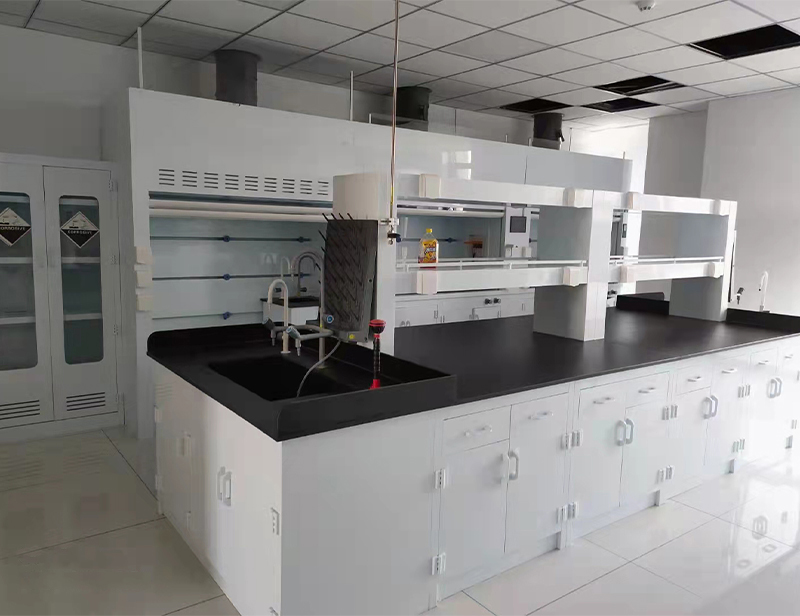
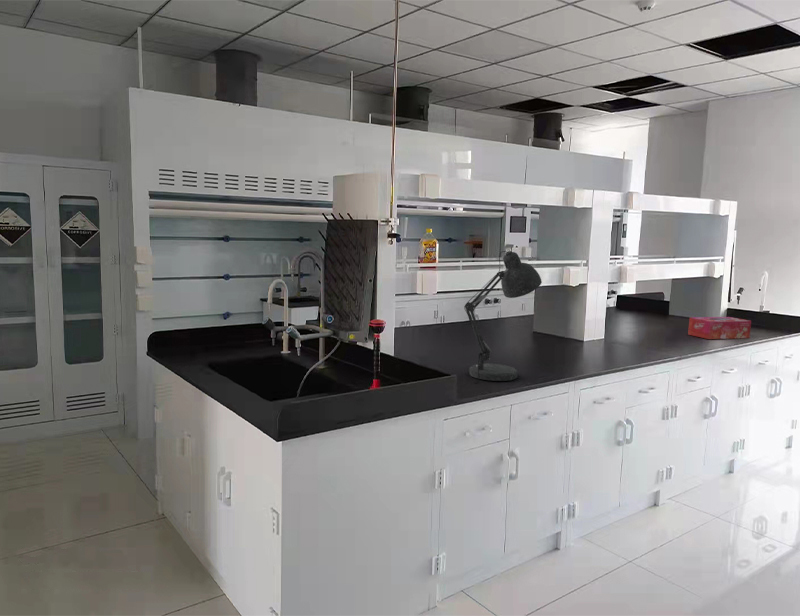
+ desk lamp (508, 297)
+ tissue box (719, 327)
